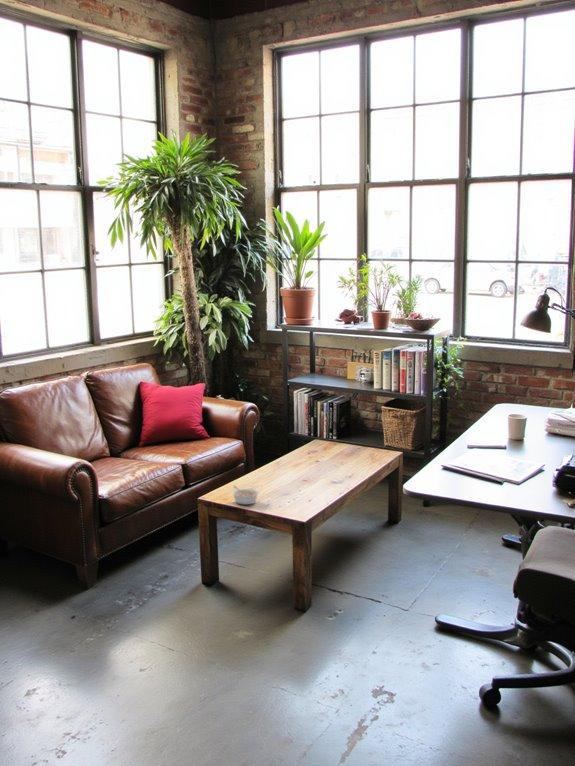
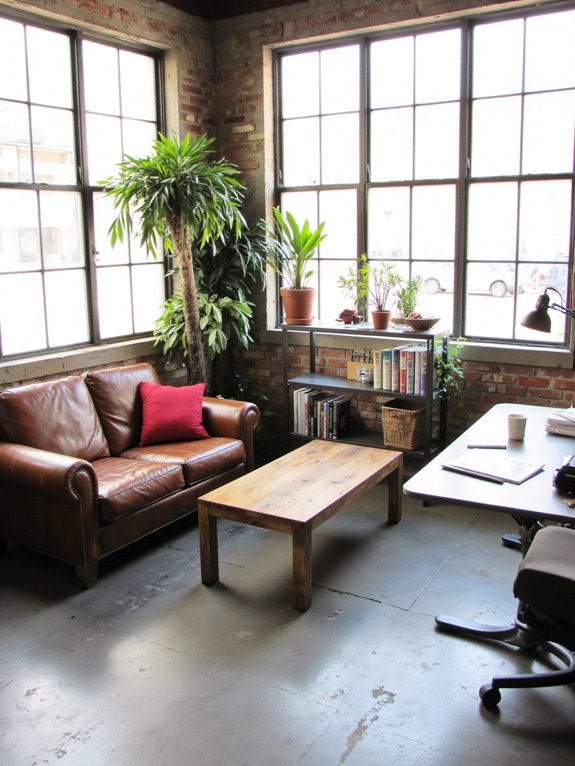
- legume (244, 496)
